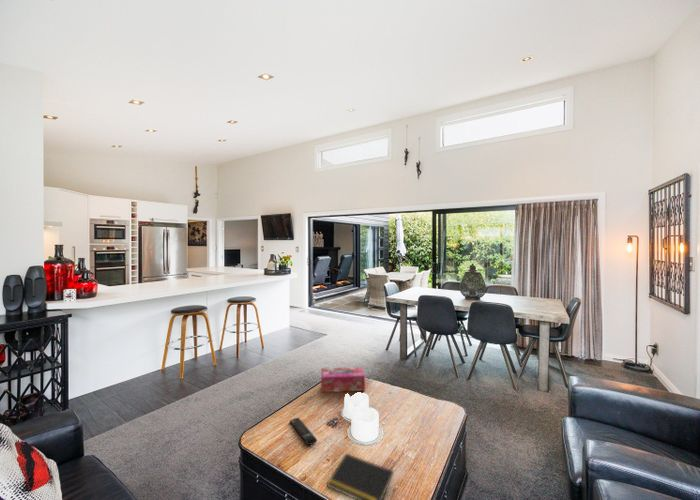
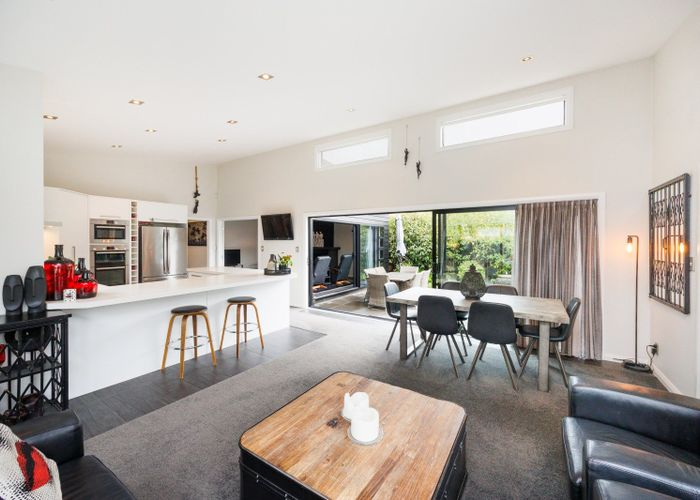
- tissue box (342, 379)
- remote control (302, 430)
- notepad (360, 478)
